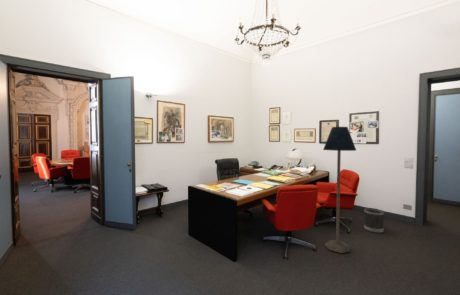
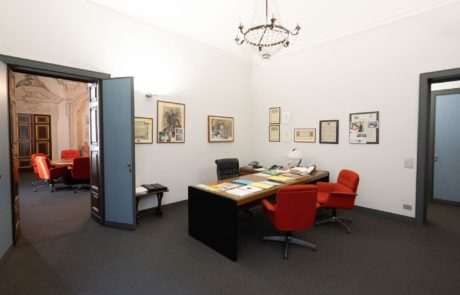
- floor lamp (338, 187)
- wastebasket (373, 219)
